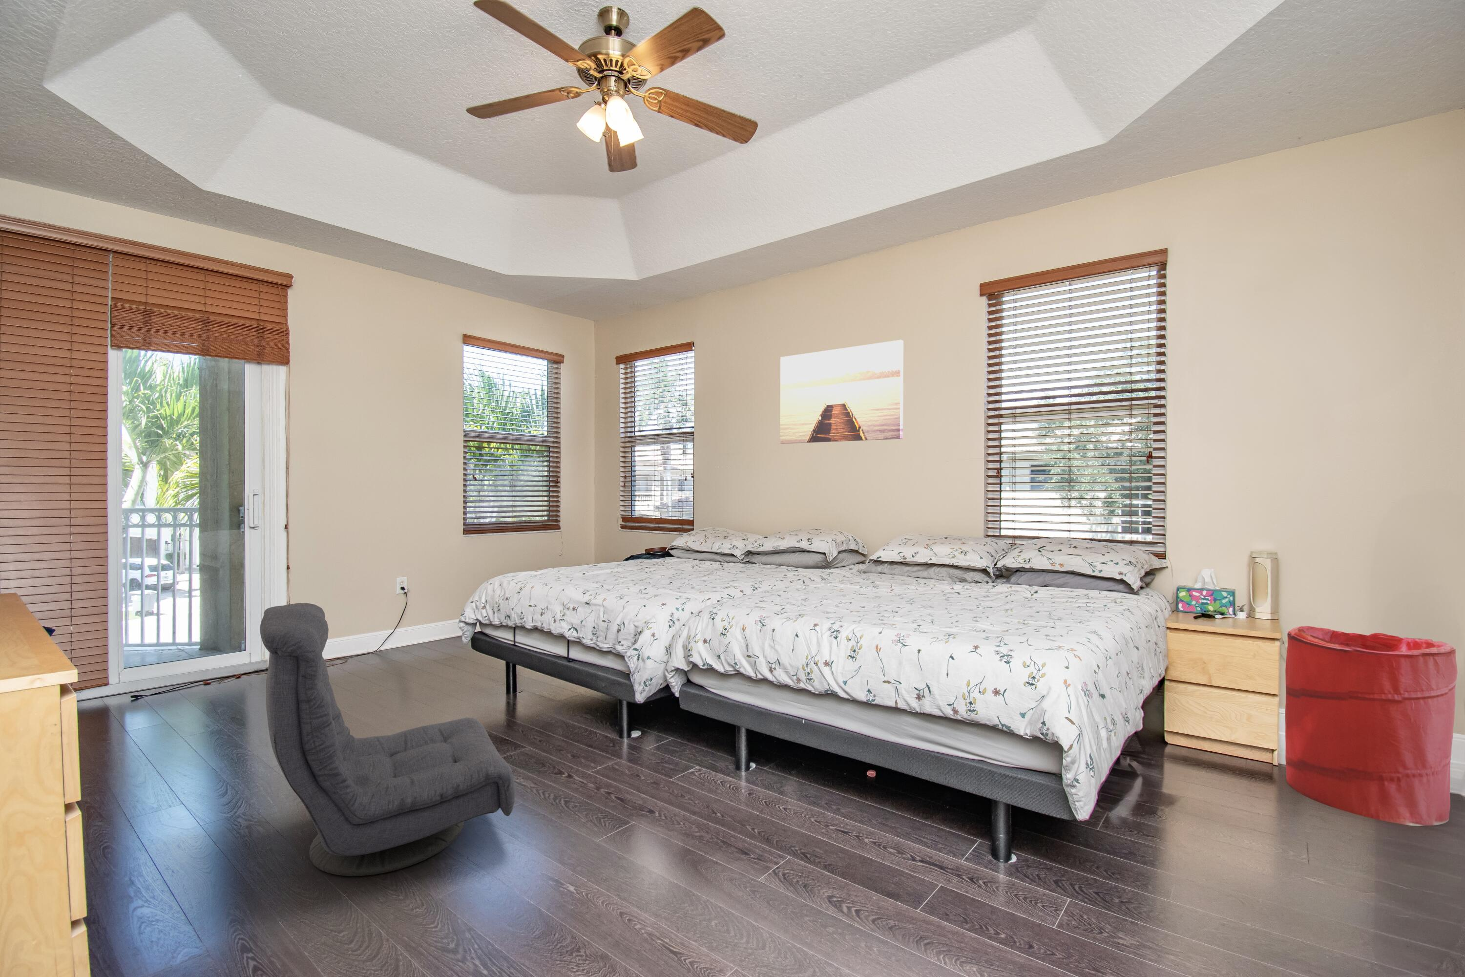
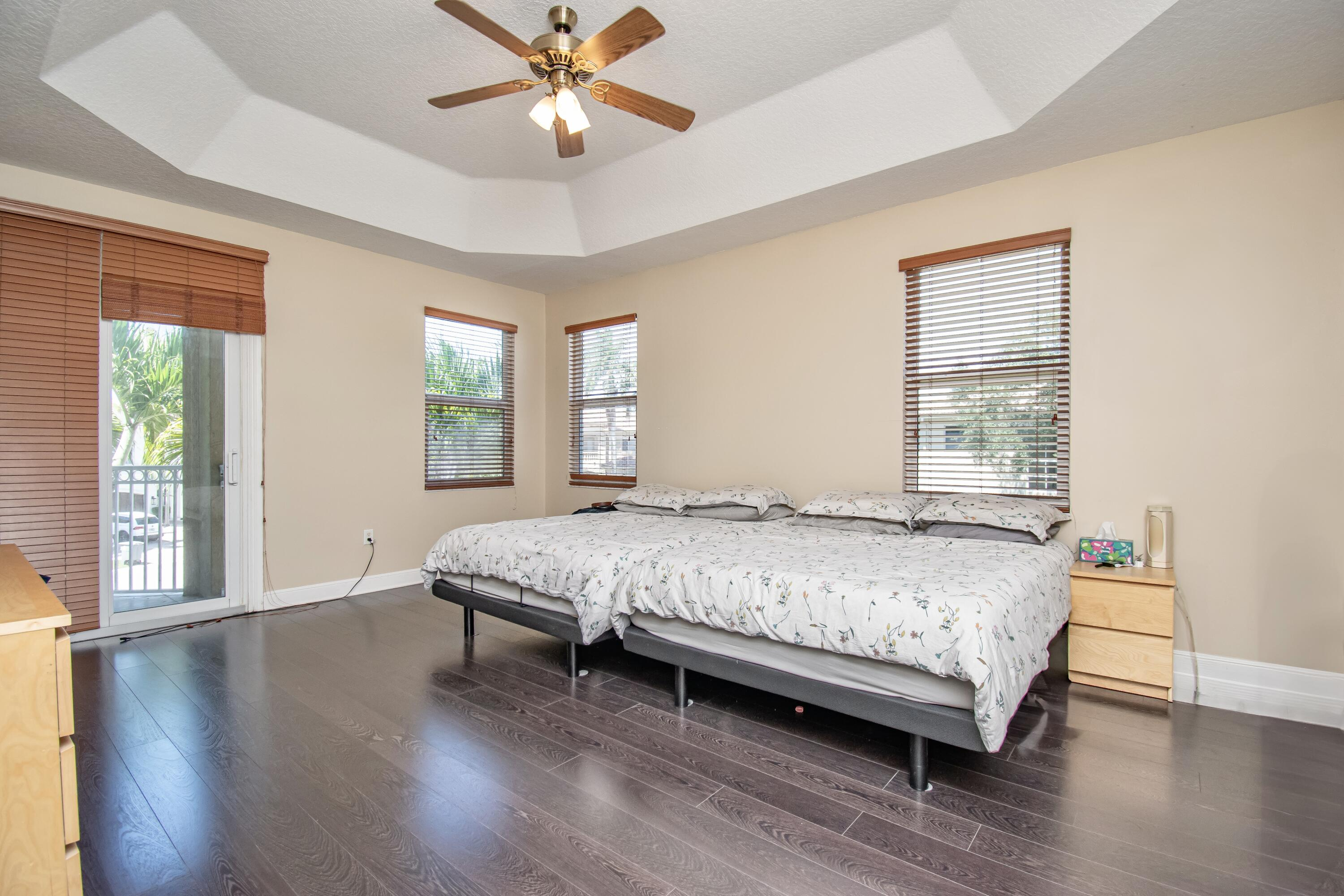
- chair (394, 734)
- laundry hamper (1365, 714)
- wall art (837, 395)
